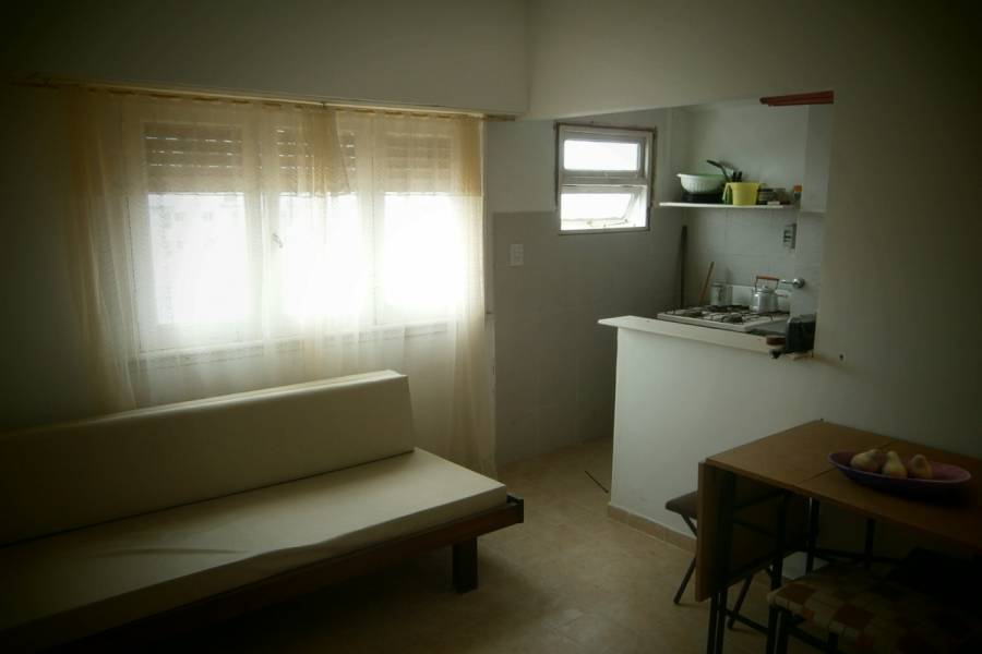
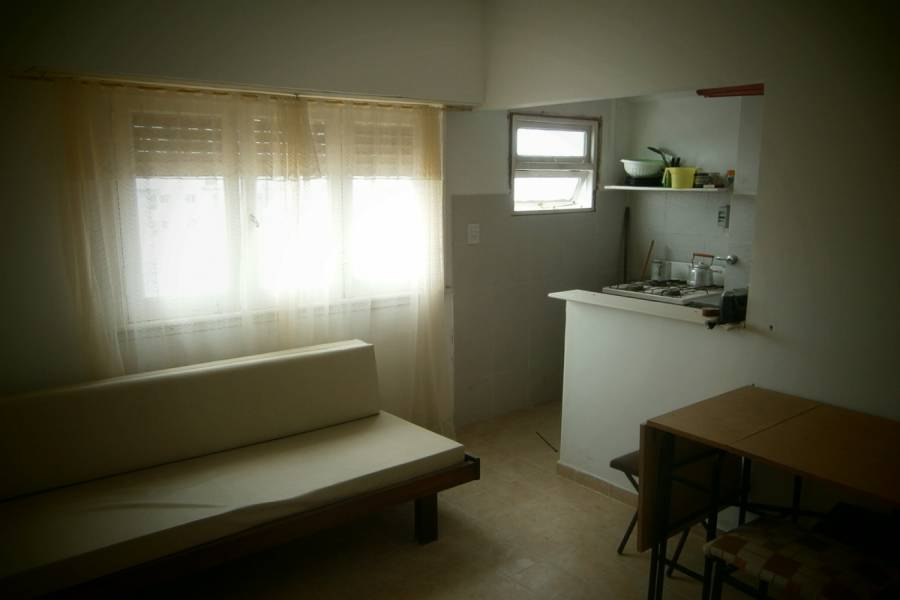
- fruit bowl (896, 468)
